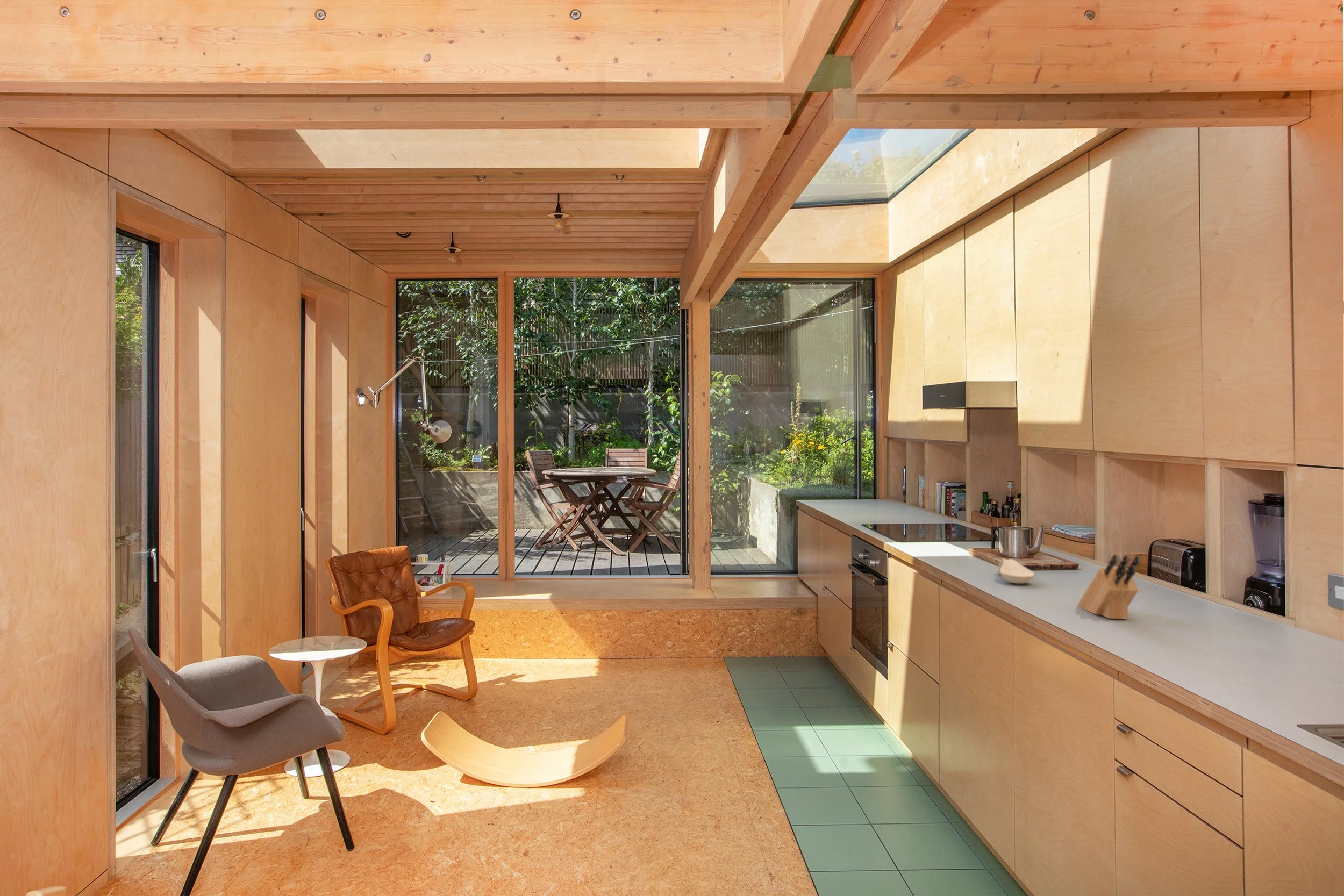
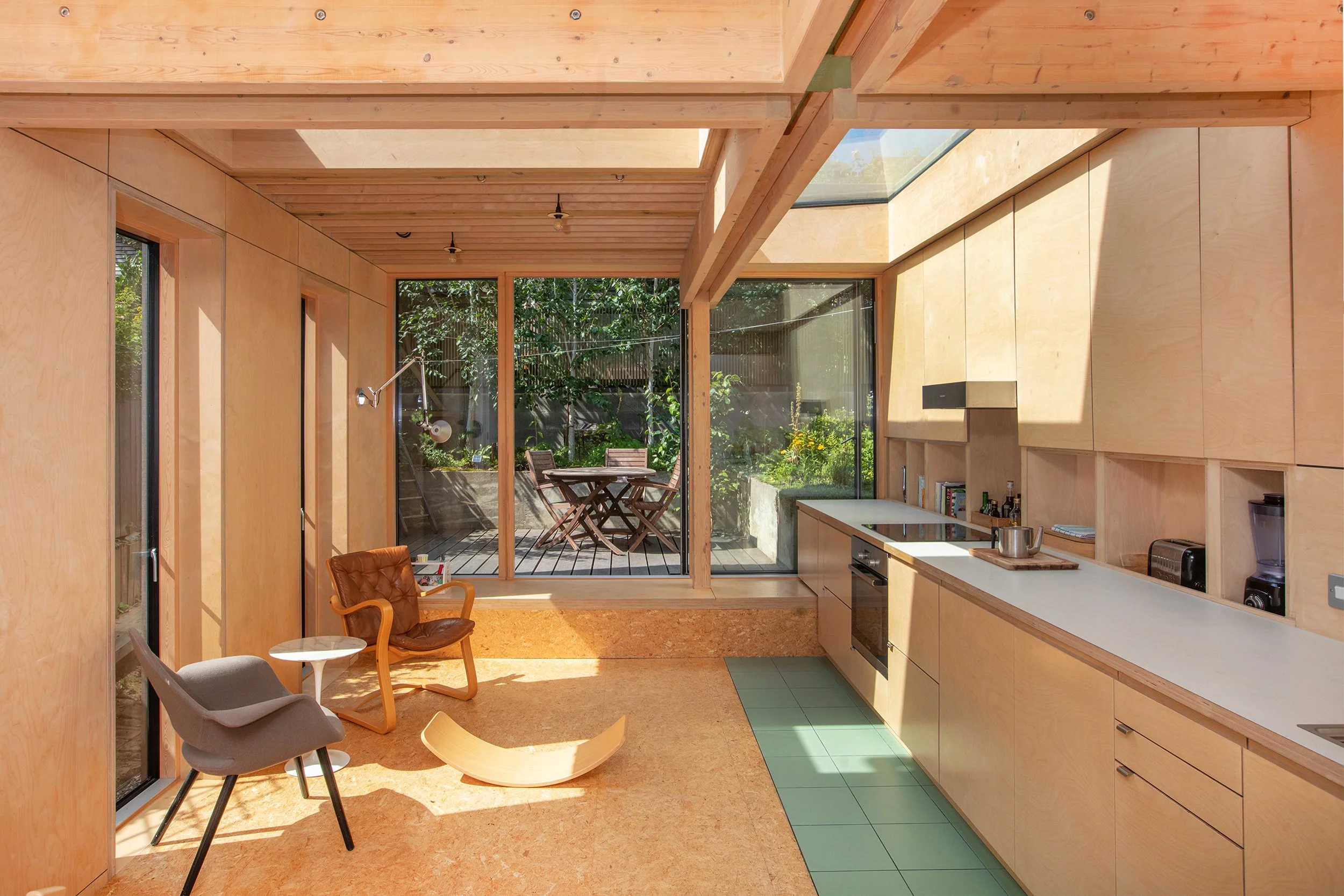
- knife block (1110, 582)
- spoon rest (1012, 570)
